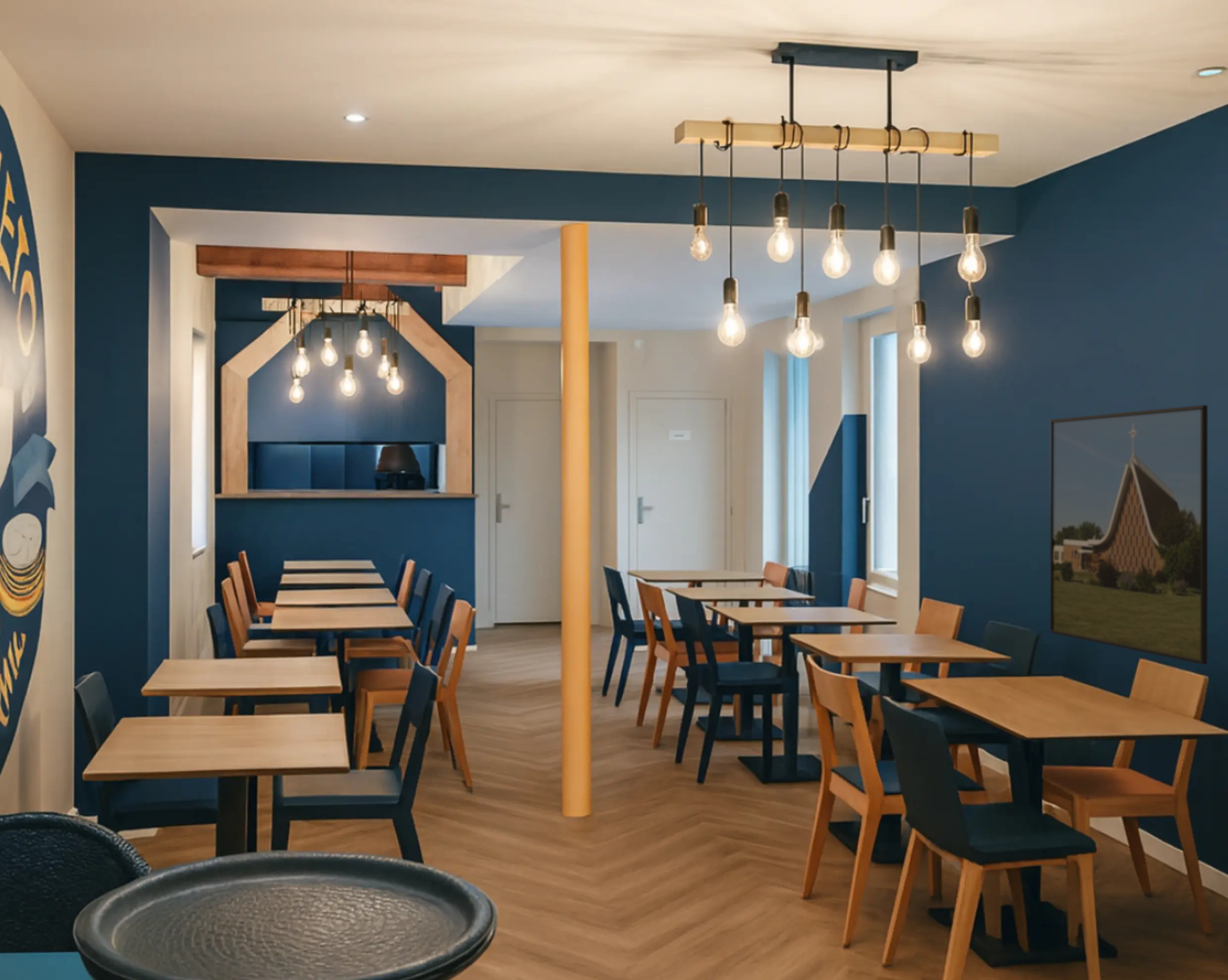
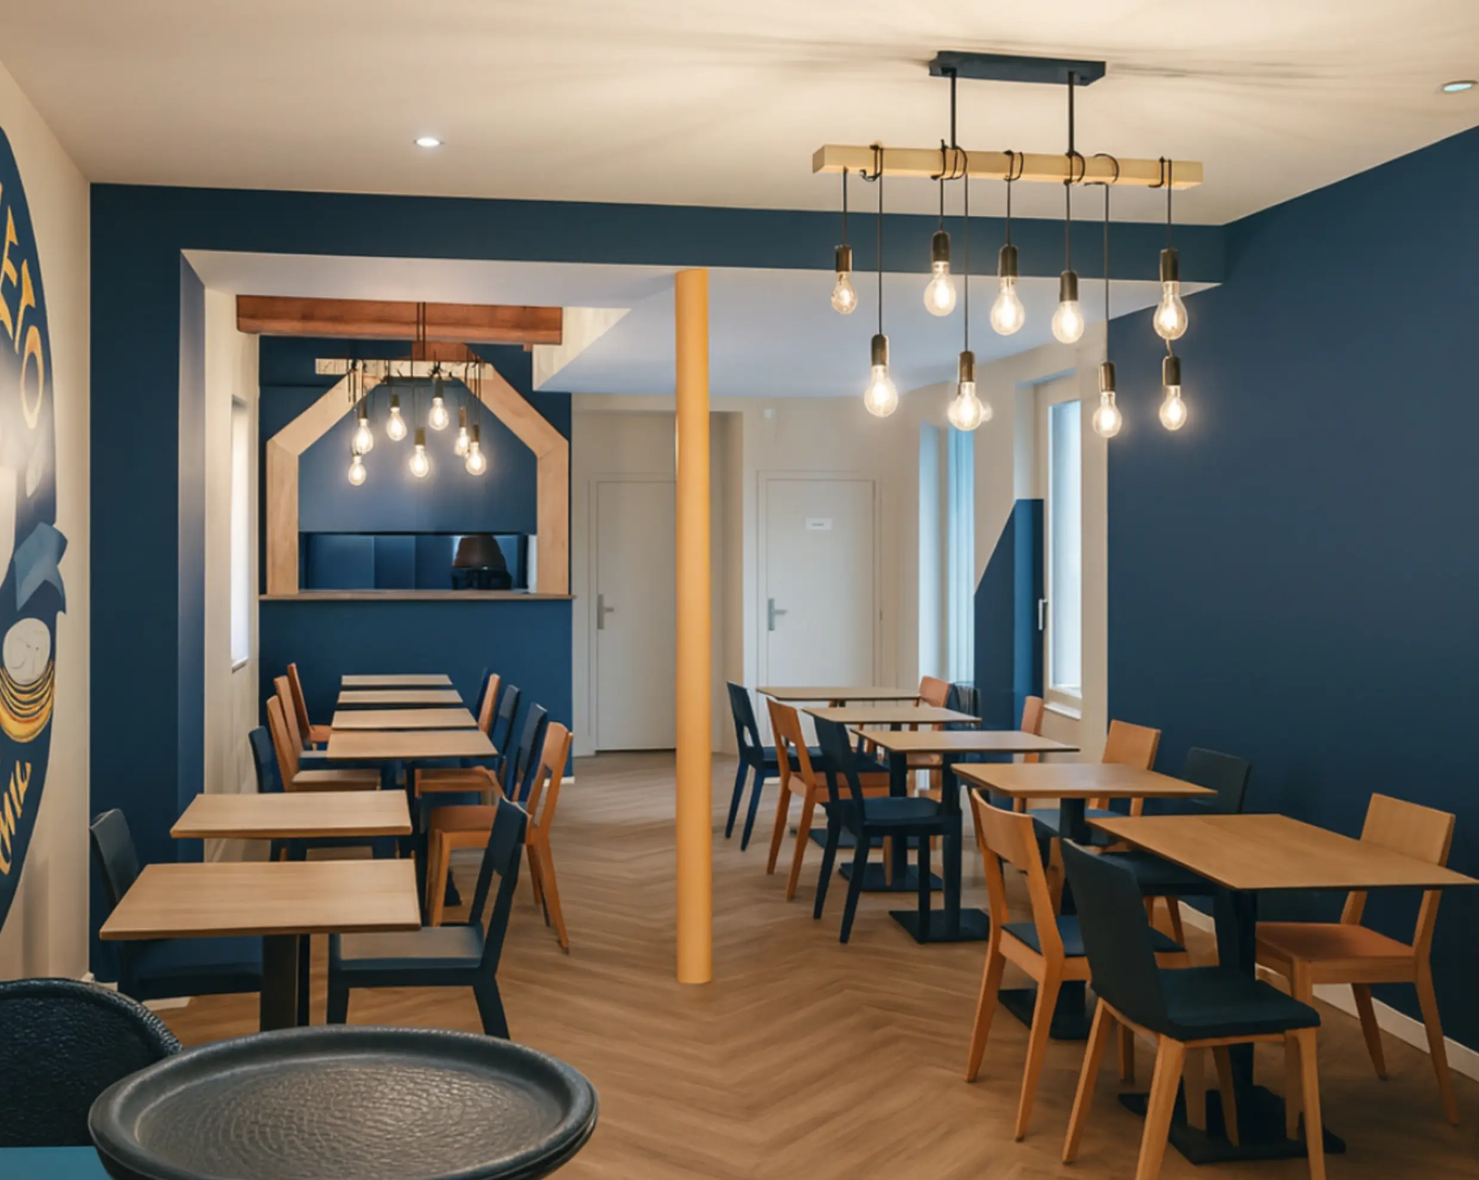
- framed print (1121, 530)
